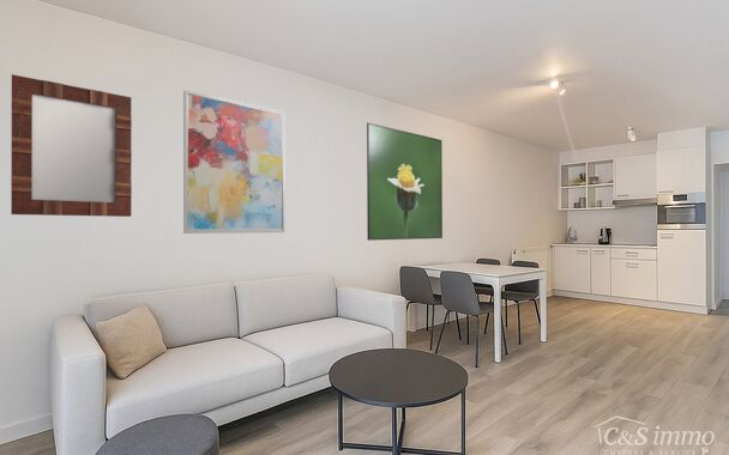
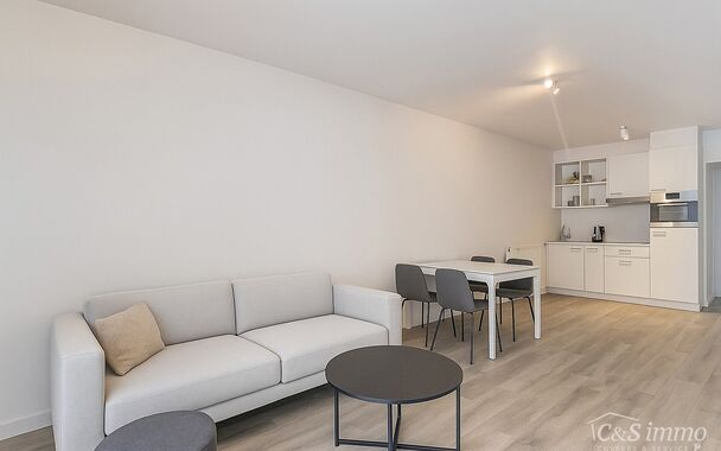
- wall art (237, 166)
- home mirror (76, 151)
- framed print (408, 186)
